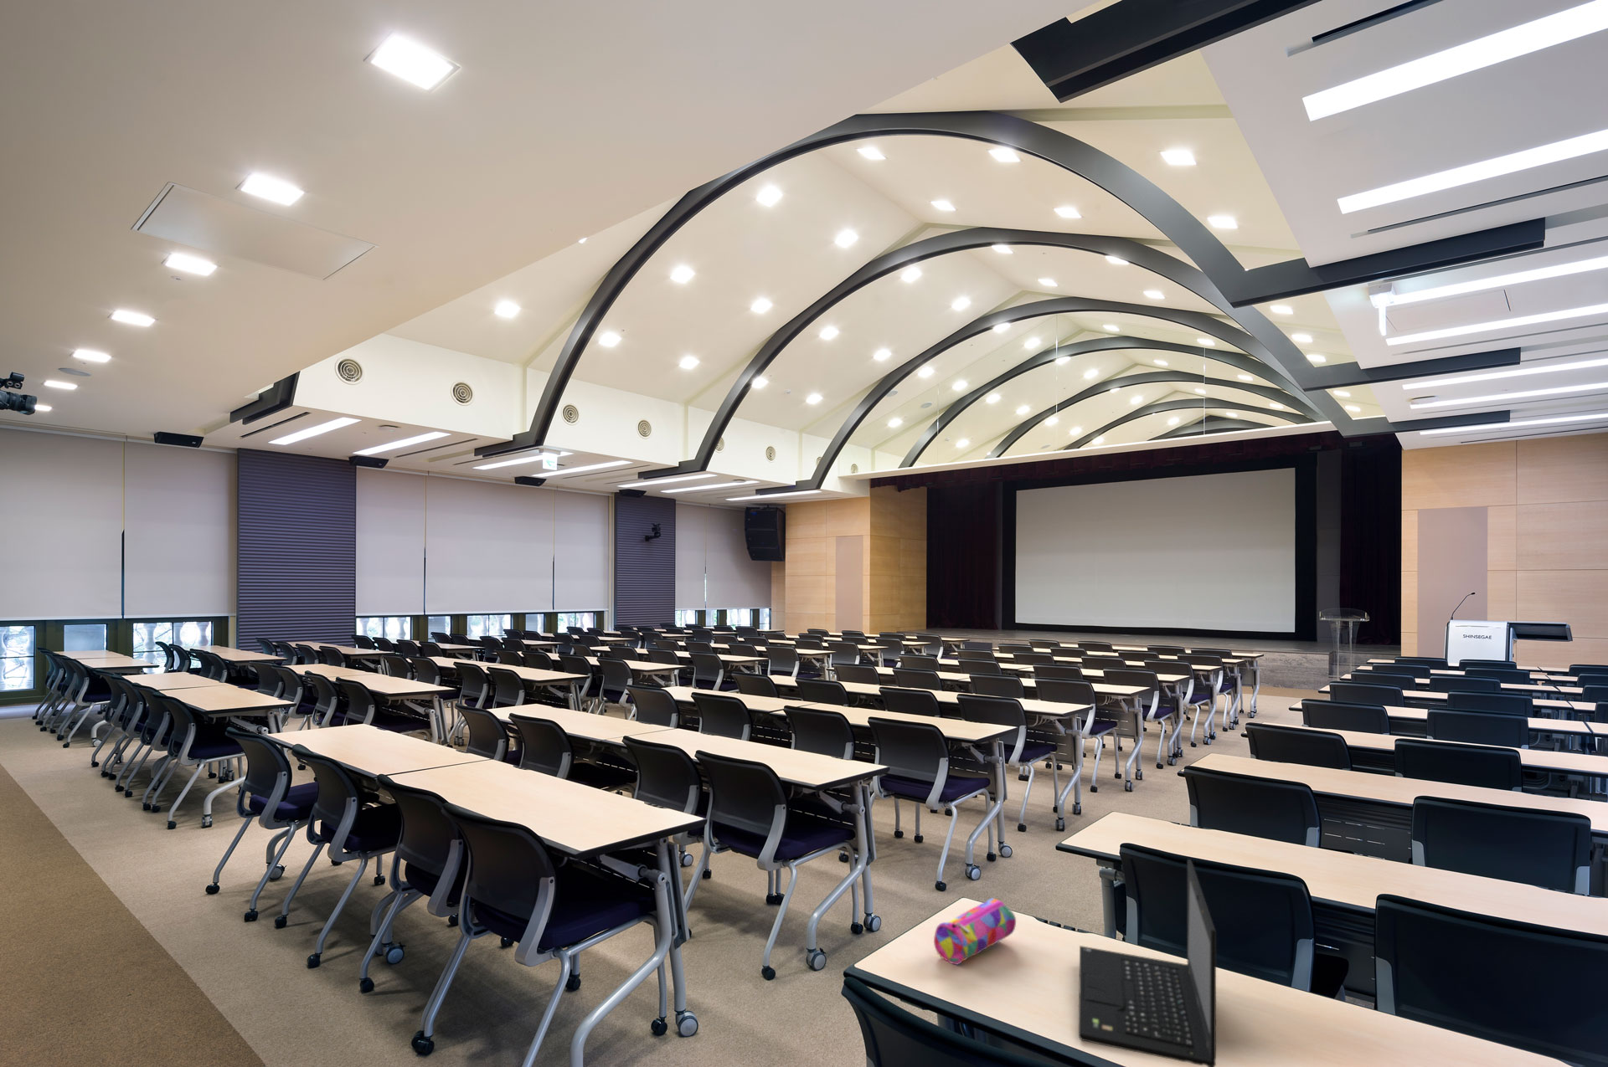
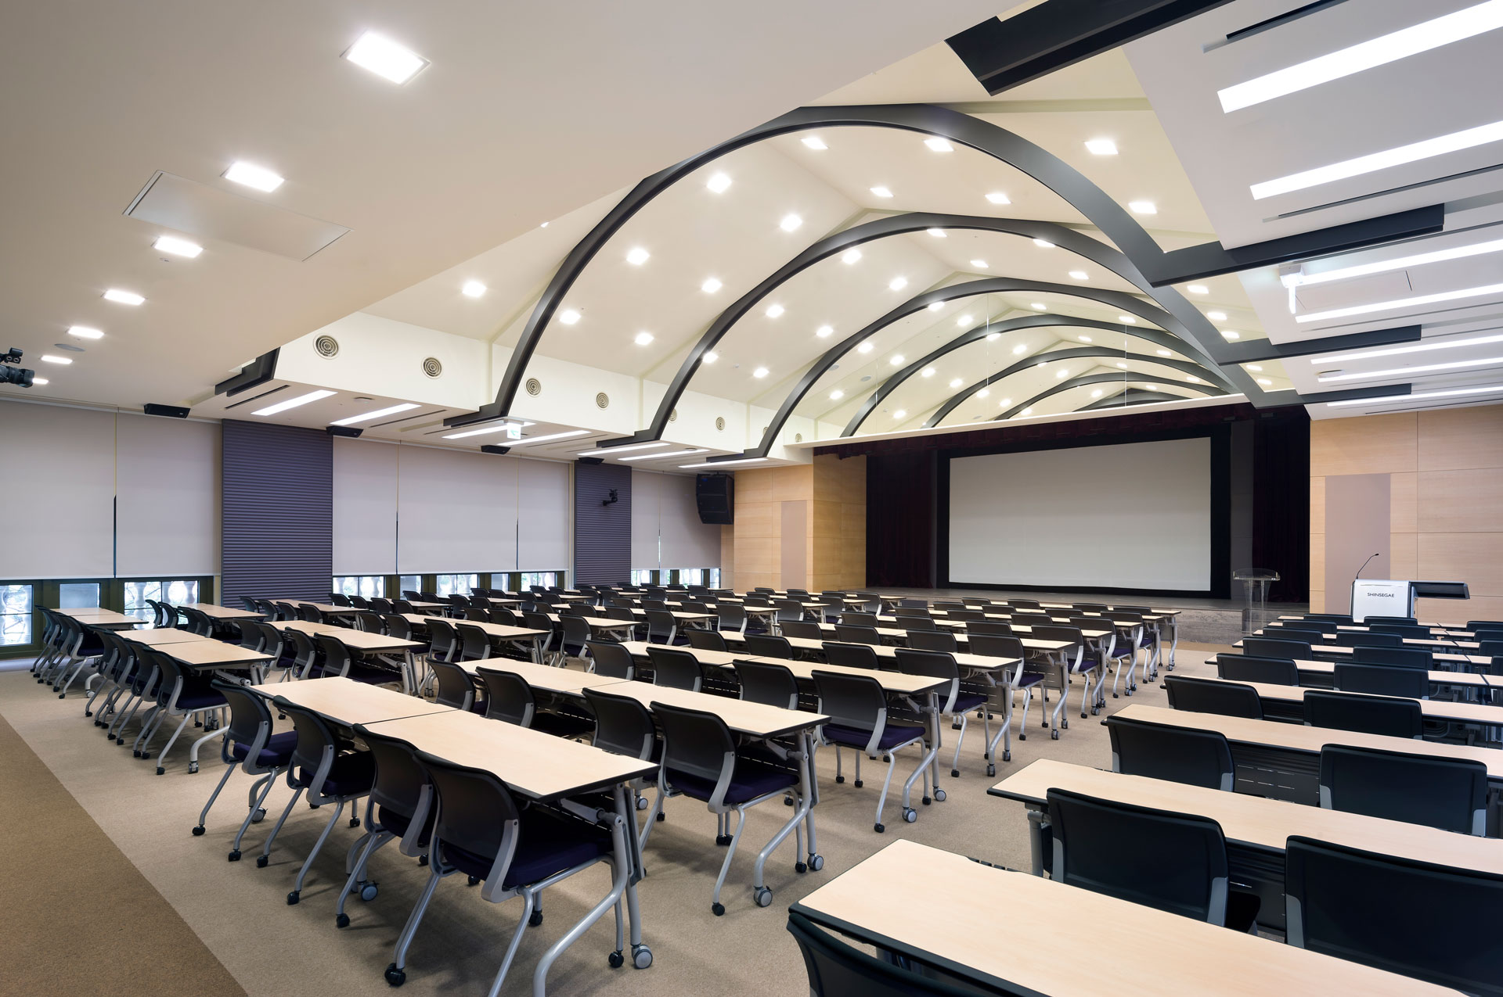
- laptop (1139, 956)
- pencil case (974, 930)
